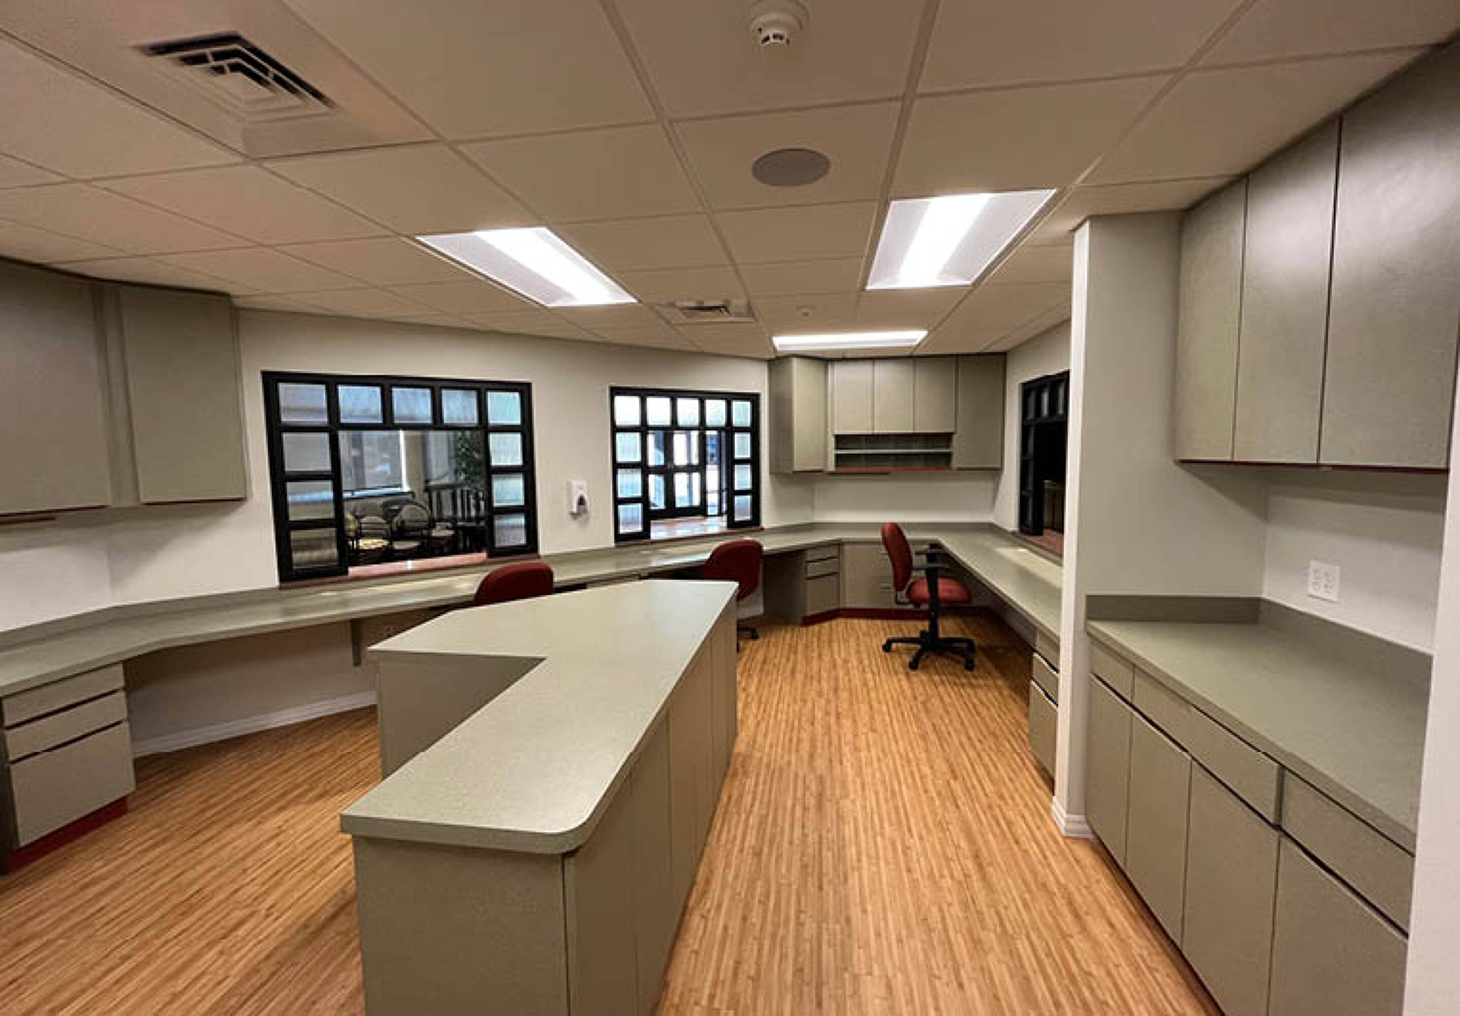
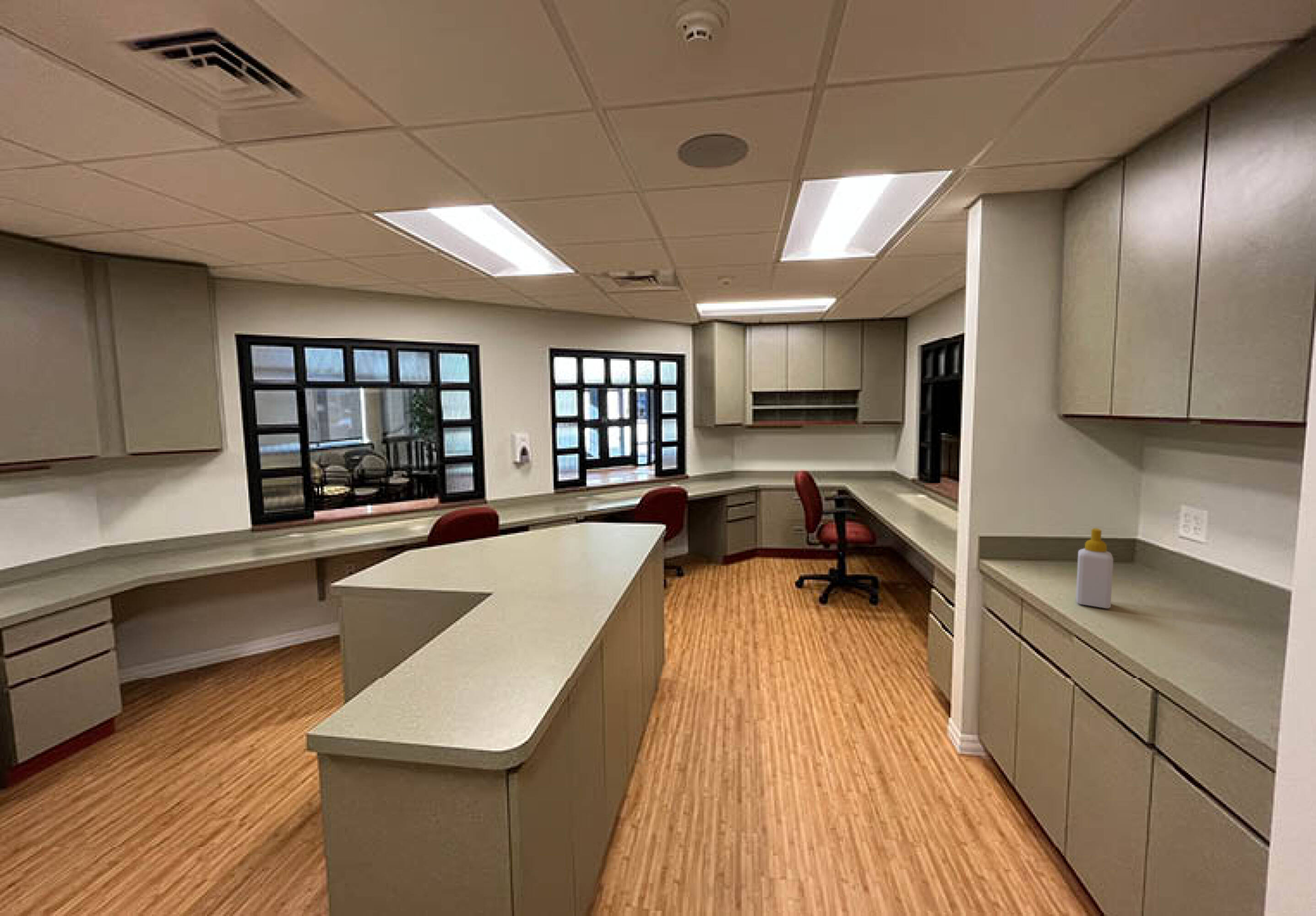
+ soap bottle (1094, 567)
